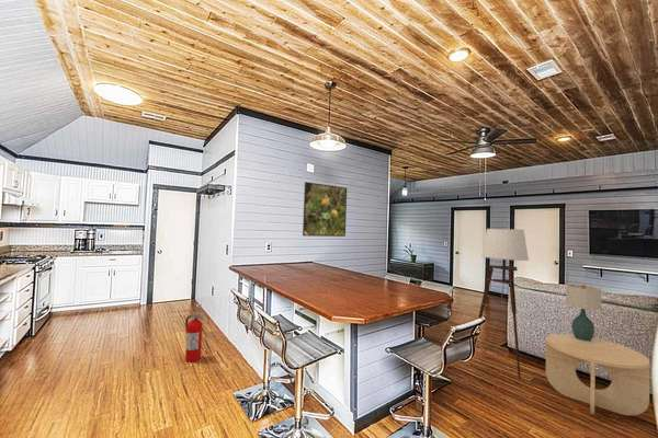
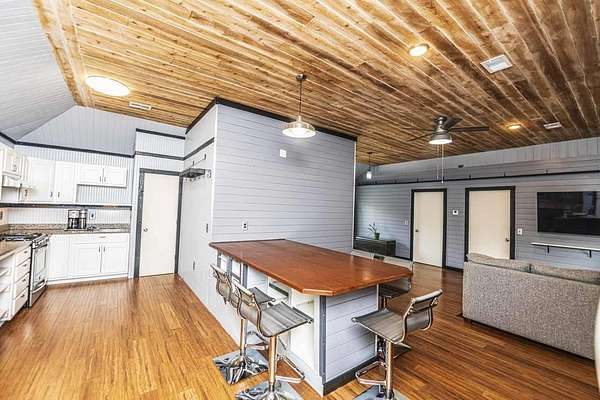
- table lamp (582, 311)
- floor lamp (501, 296)
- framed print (326, 210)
- fire extinguisher (193, 335)
- side table (592, 376)
